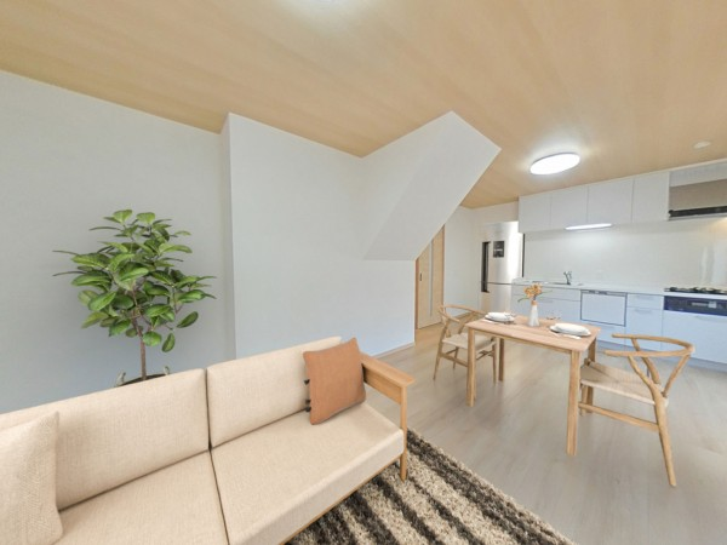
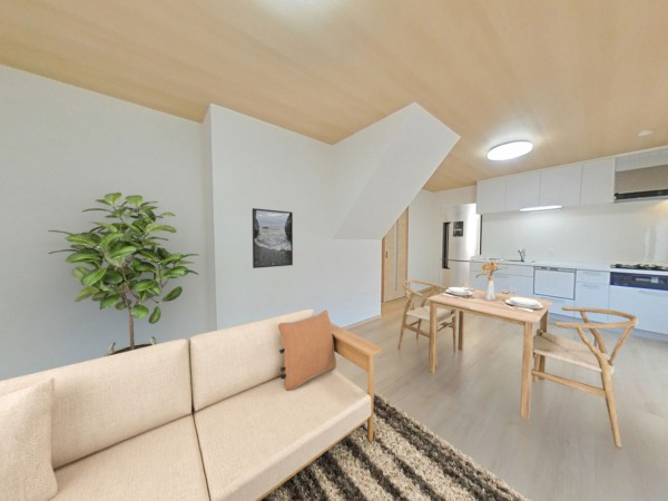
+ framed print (273, 238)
